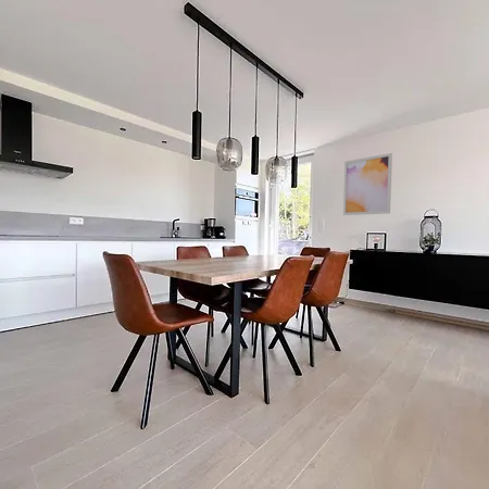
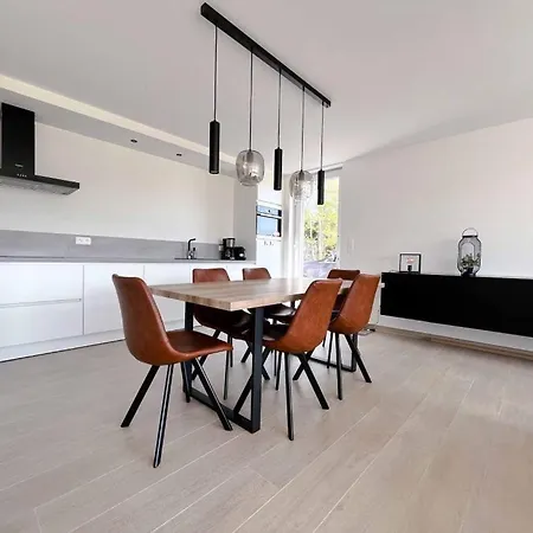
- wall art (366, 186)
